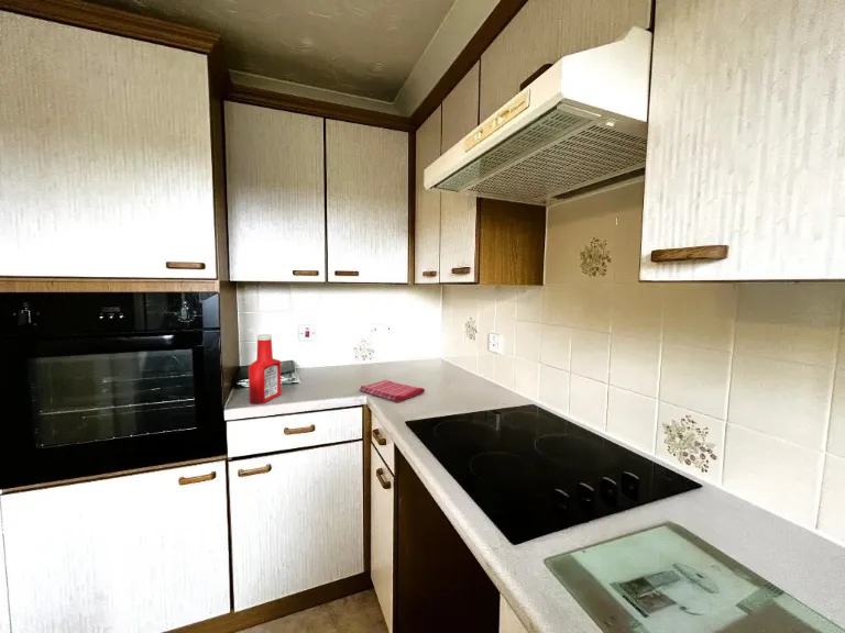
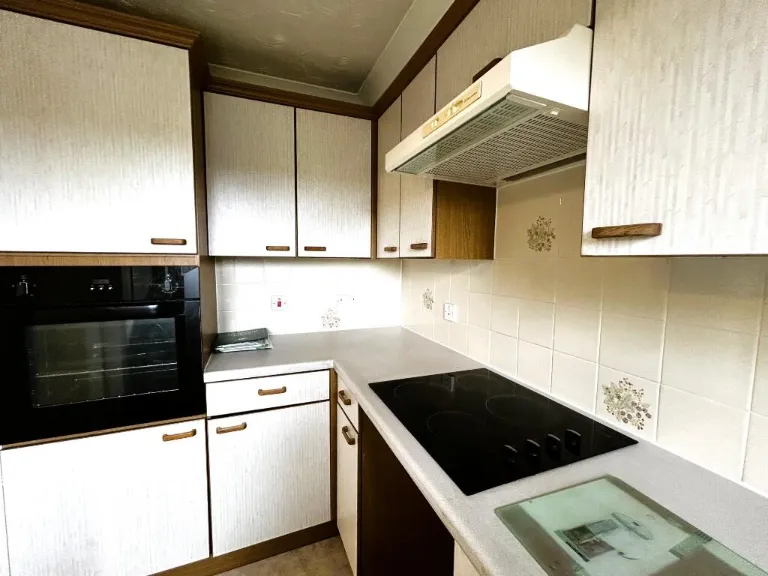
- soap bottle (264, 366)
- dish towel (392, 389)
